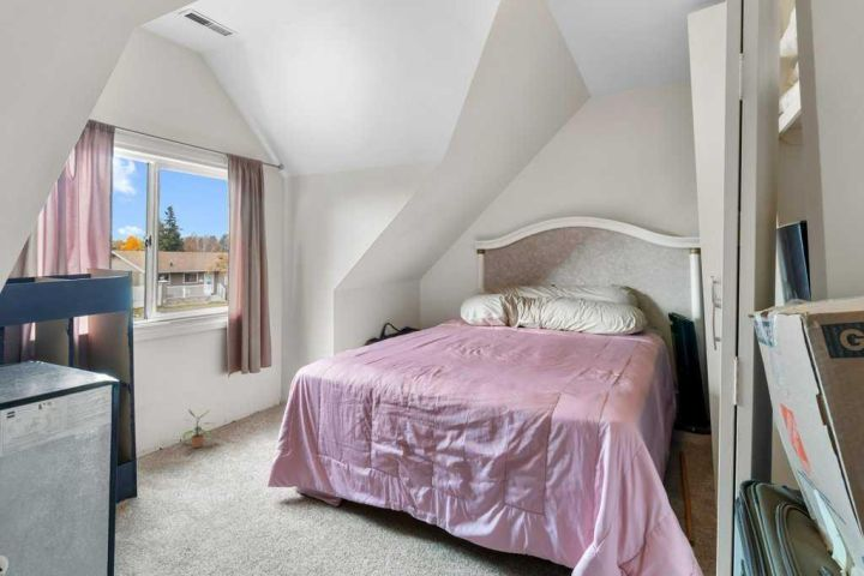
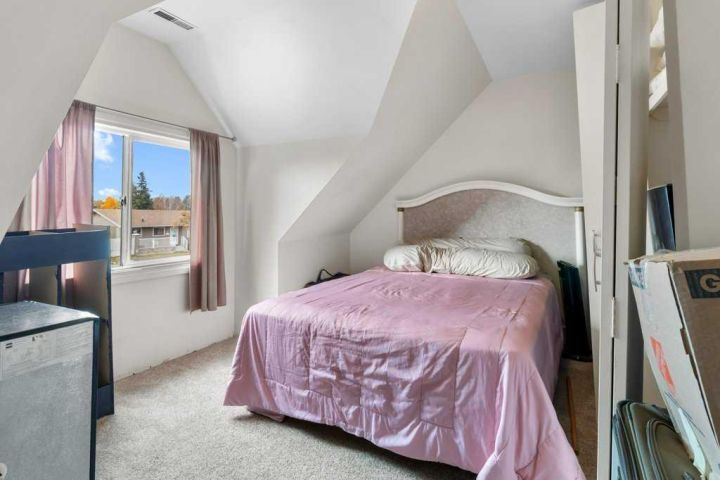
- potted plant (194, 427)
